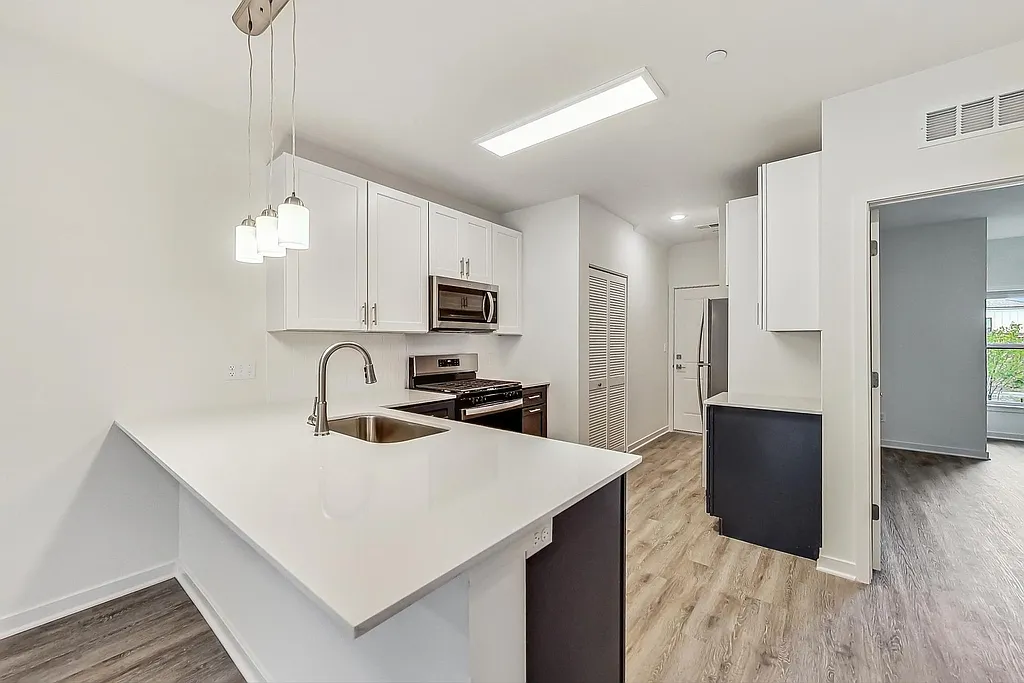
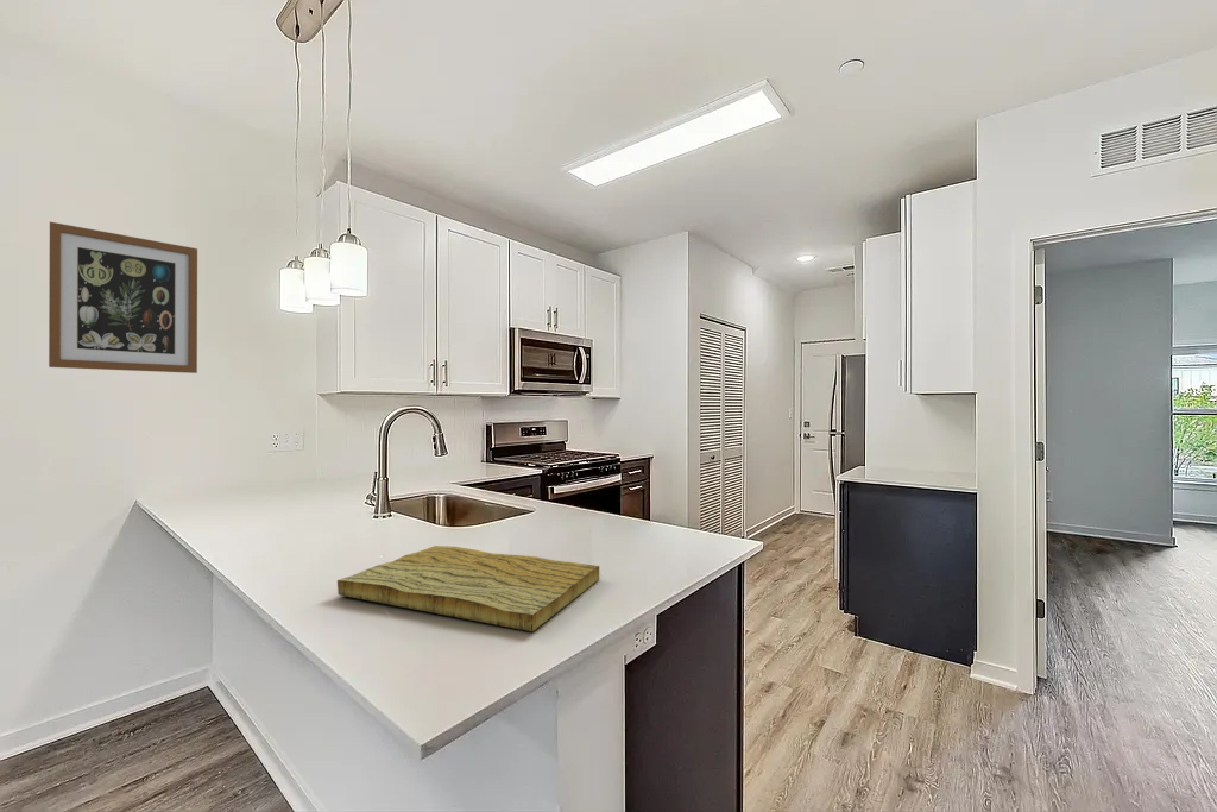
+ wall art (128, 303)
+ cutting board (474, 577)
